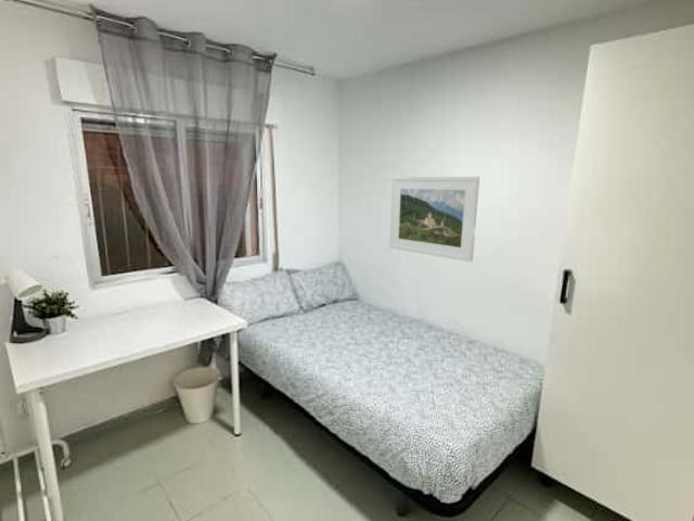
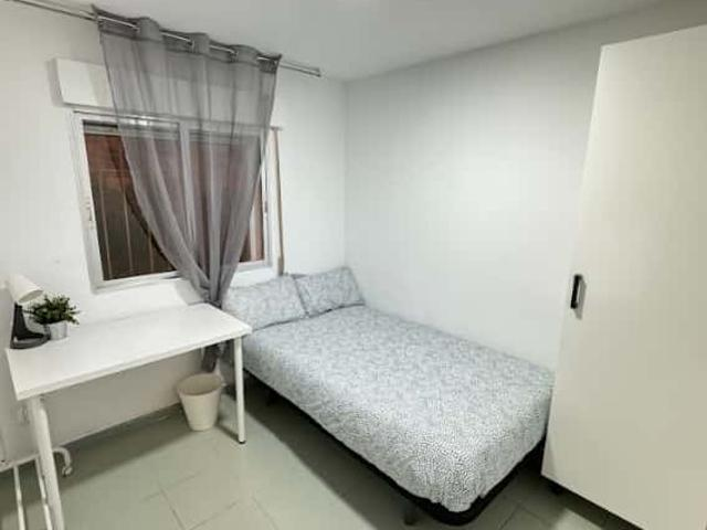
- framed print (429, 216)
